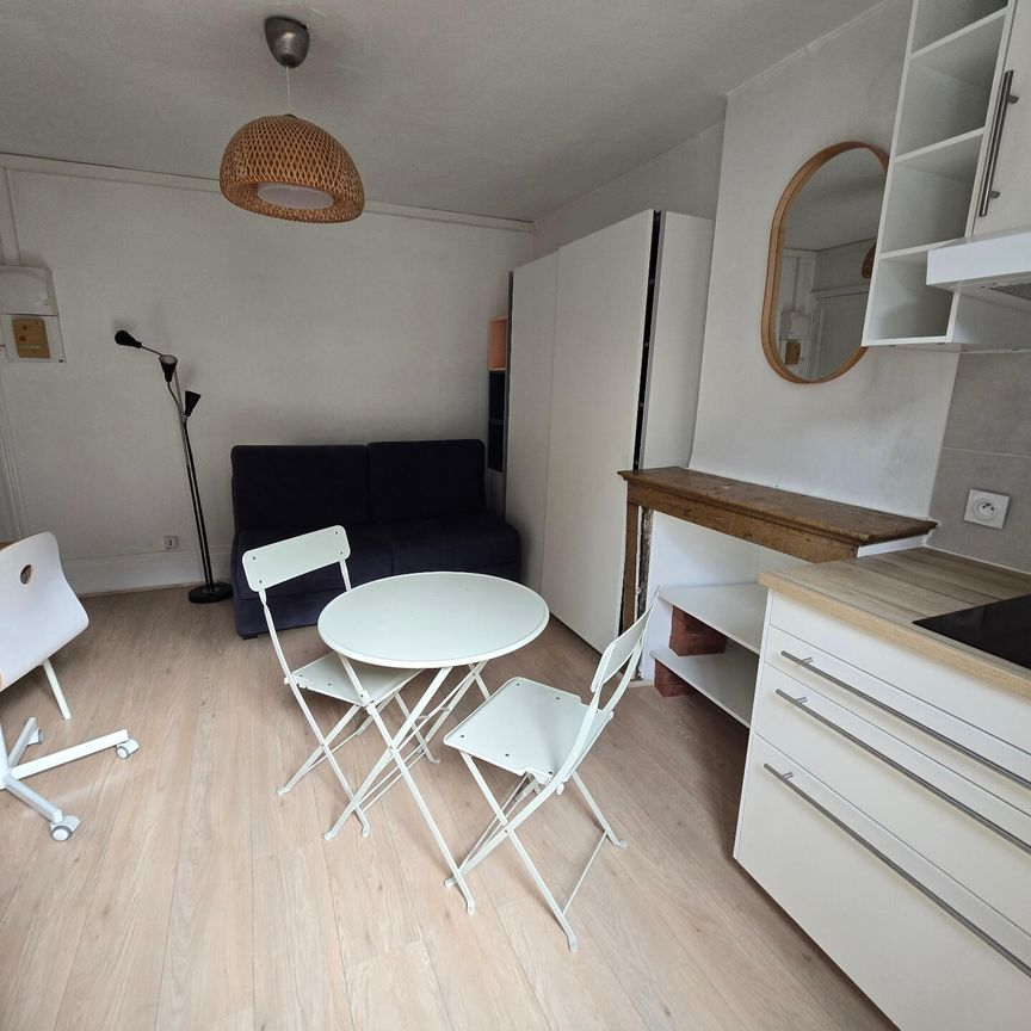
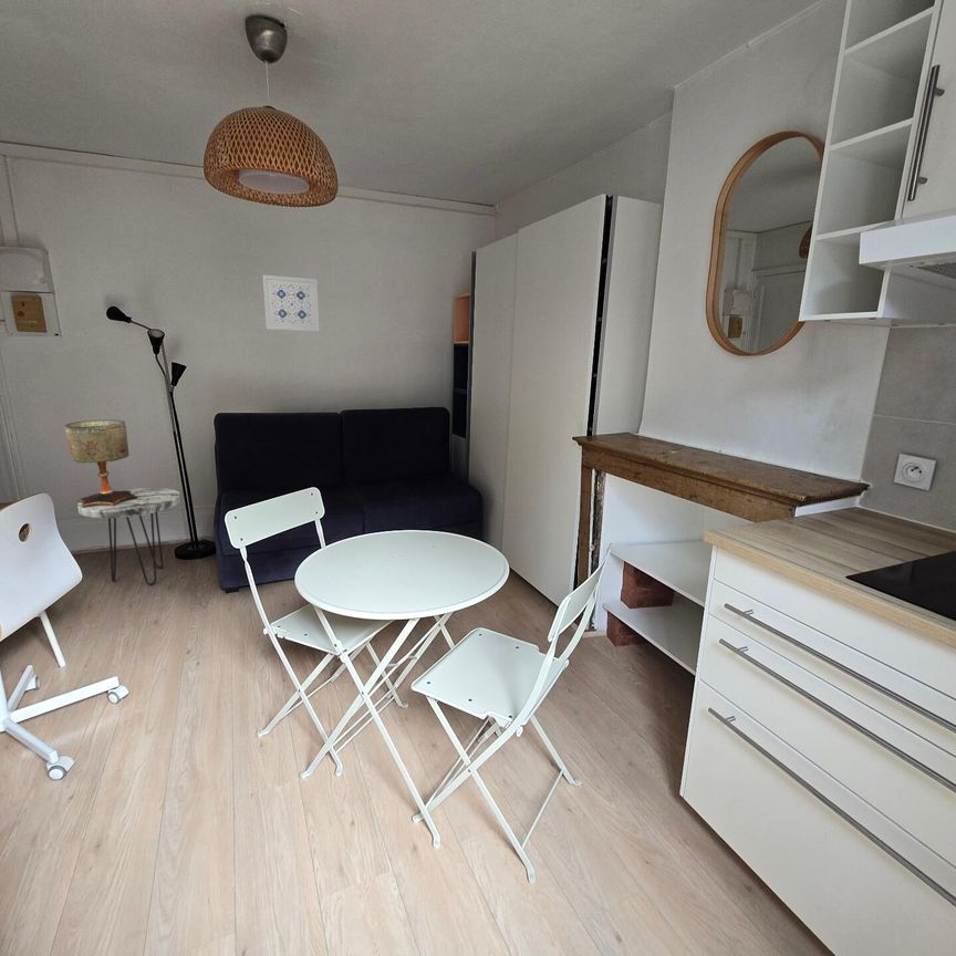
+ table lamp (101, 461)
+ wall art (291, 303)
+ side table (134, 539)
